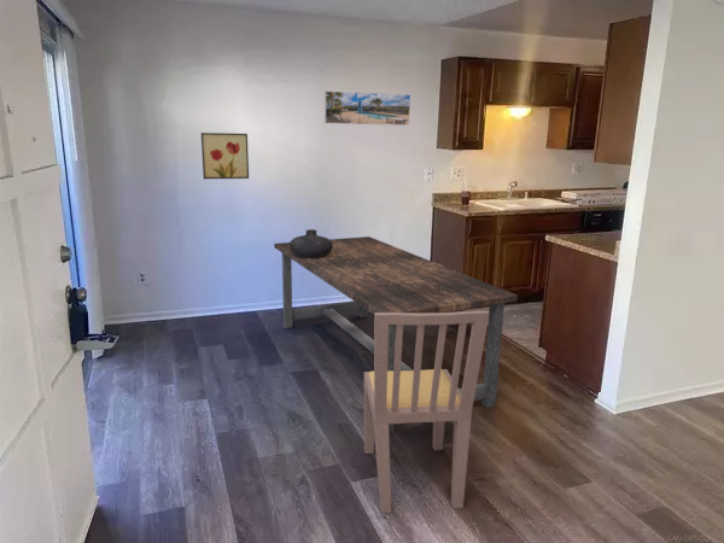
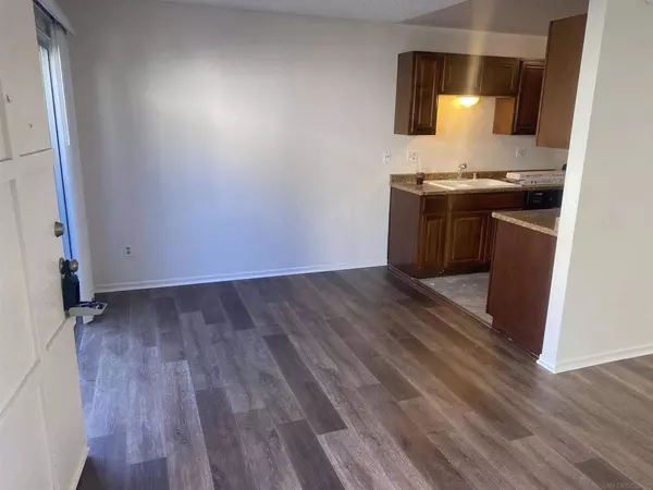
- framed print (368, 109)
- wall art (224, 156)
- dining chair (415, 391)
- dining table (373, 313)
- vase (310, 241)
